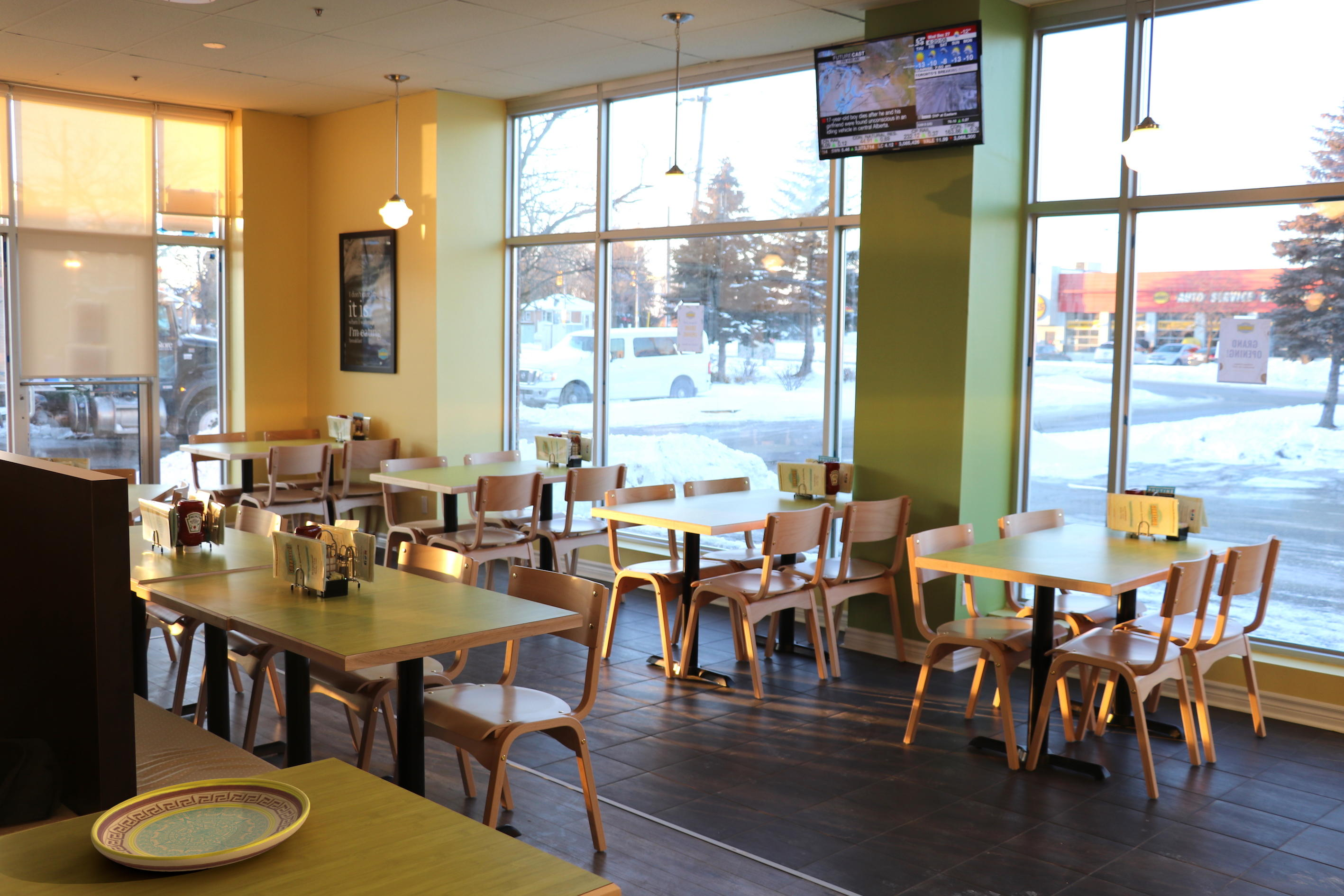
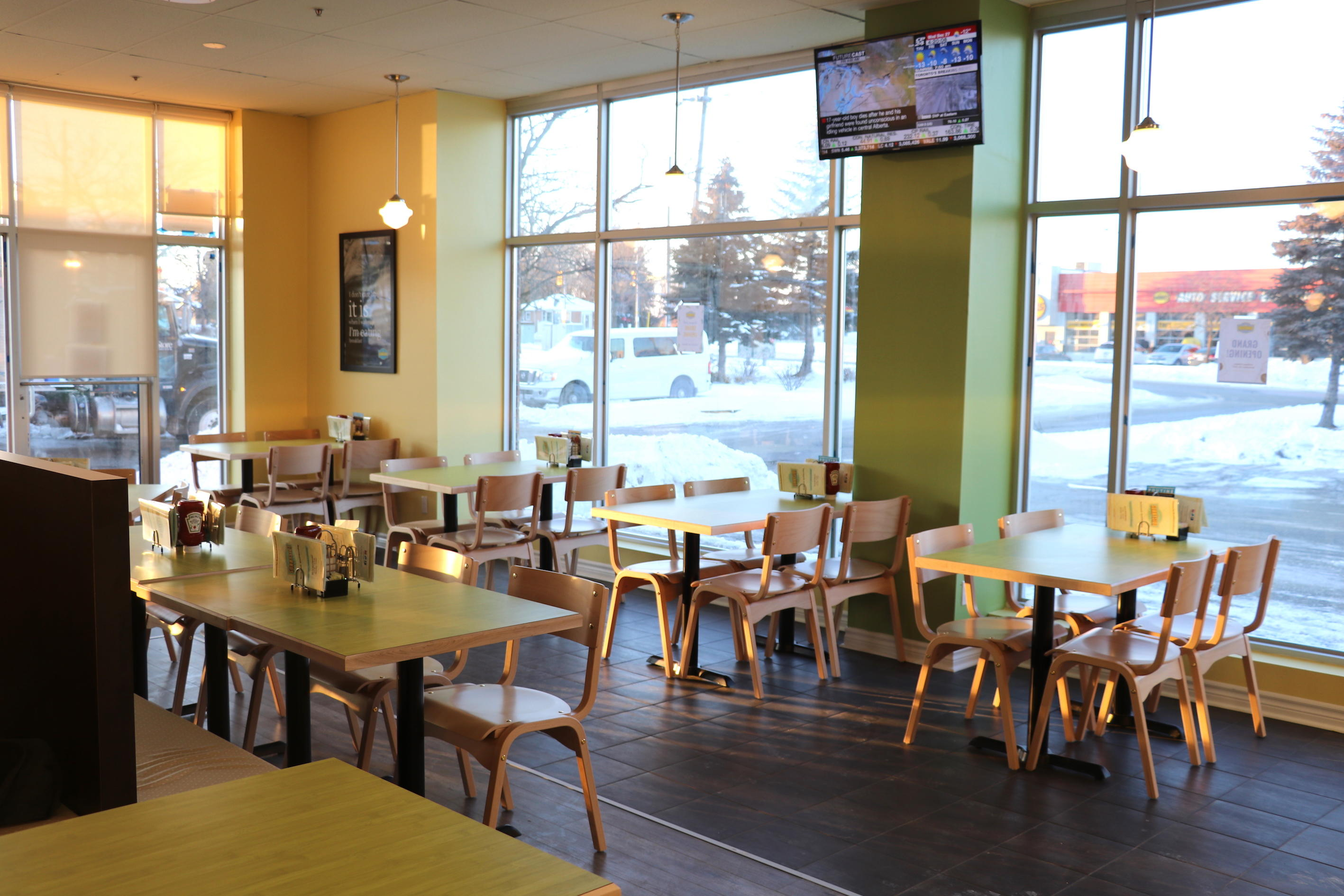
- plate (204, 827)
